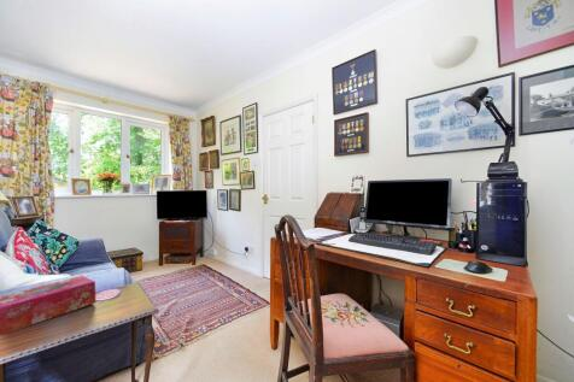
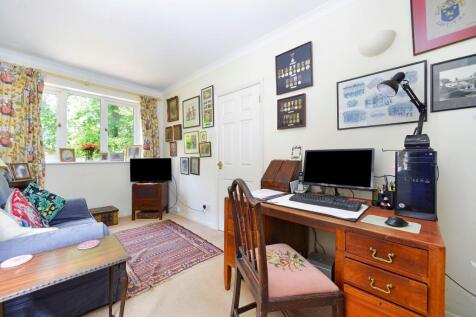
- tissue box (47, 300)
